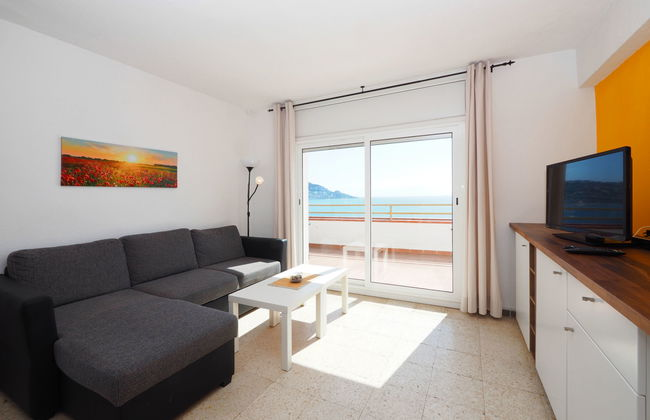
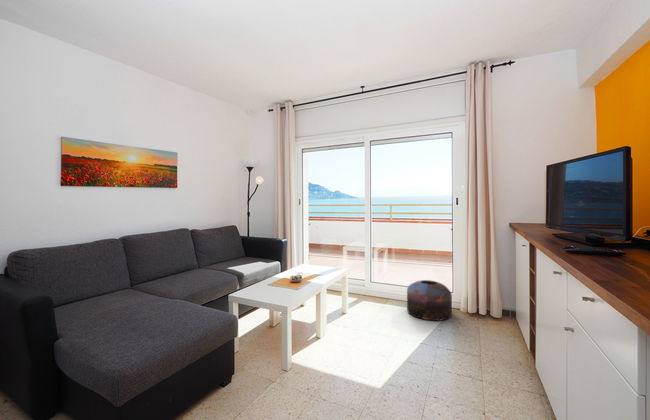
+ pouf (428, 297)
